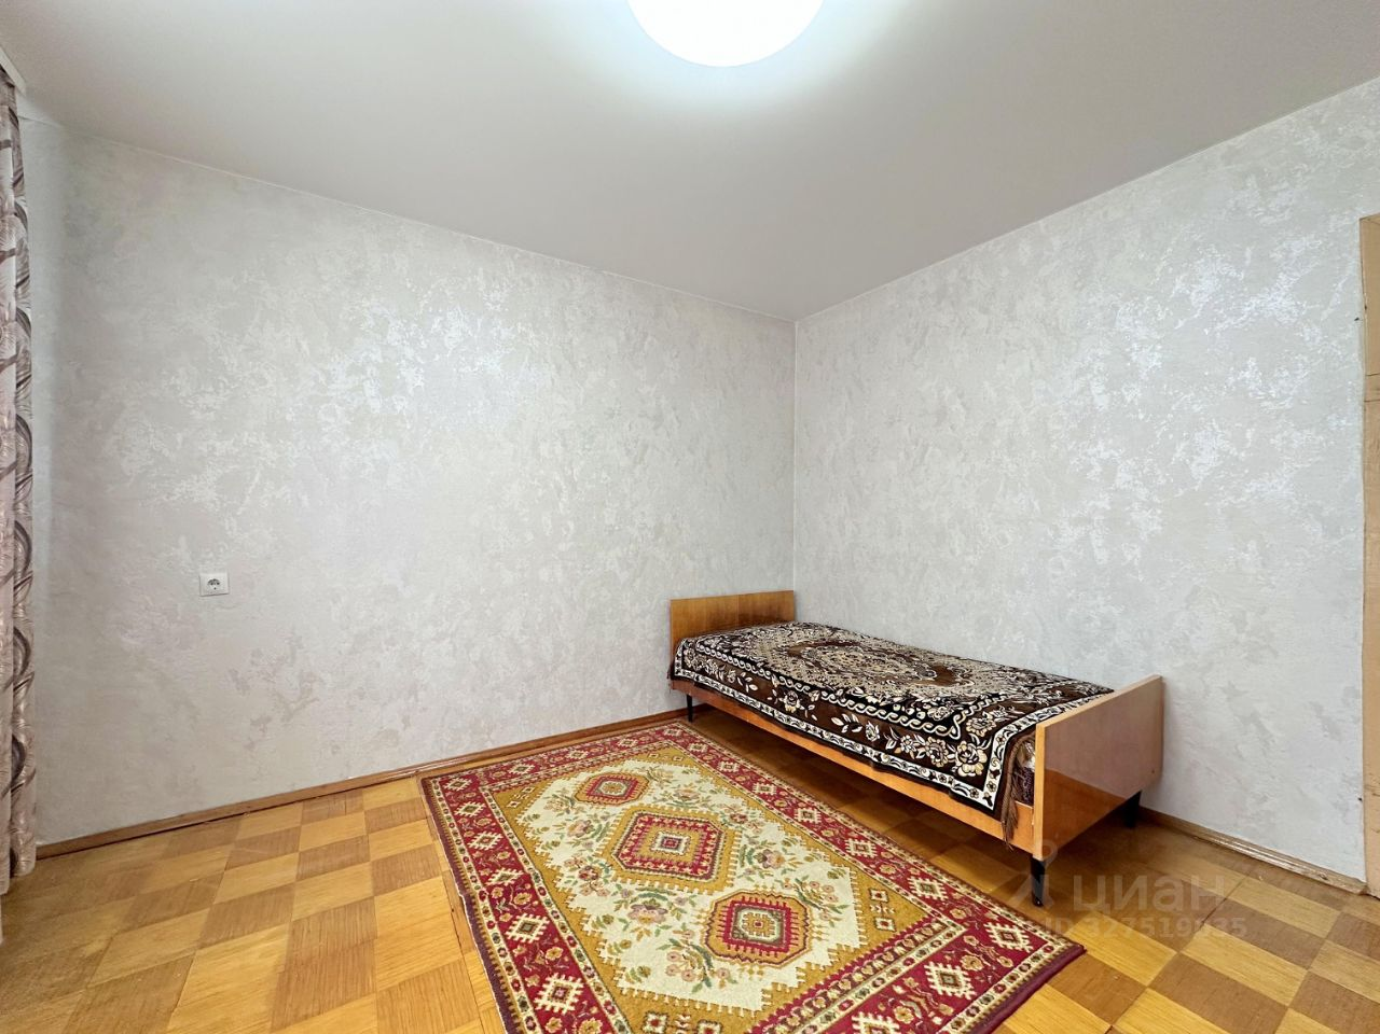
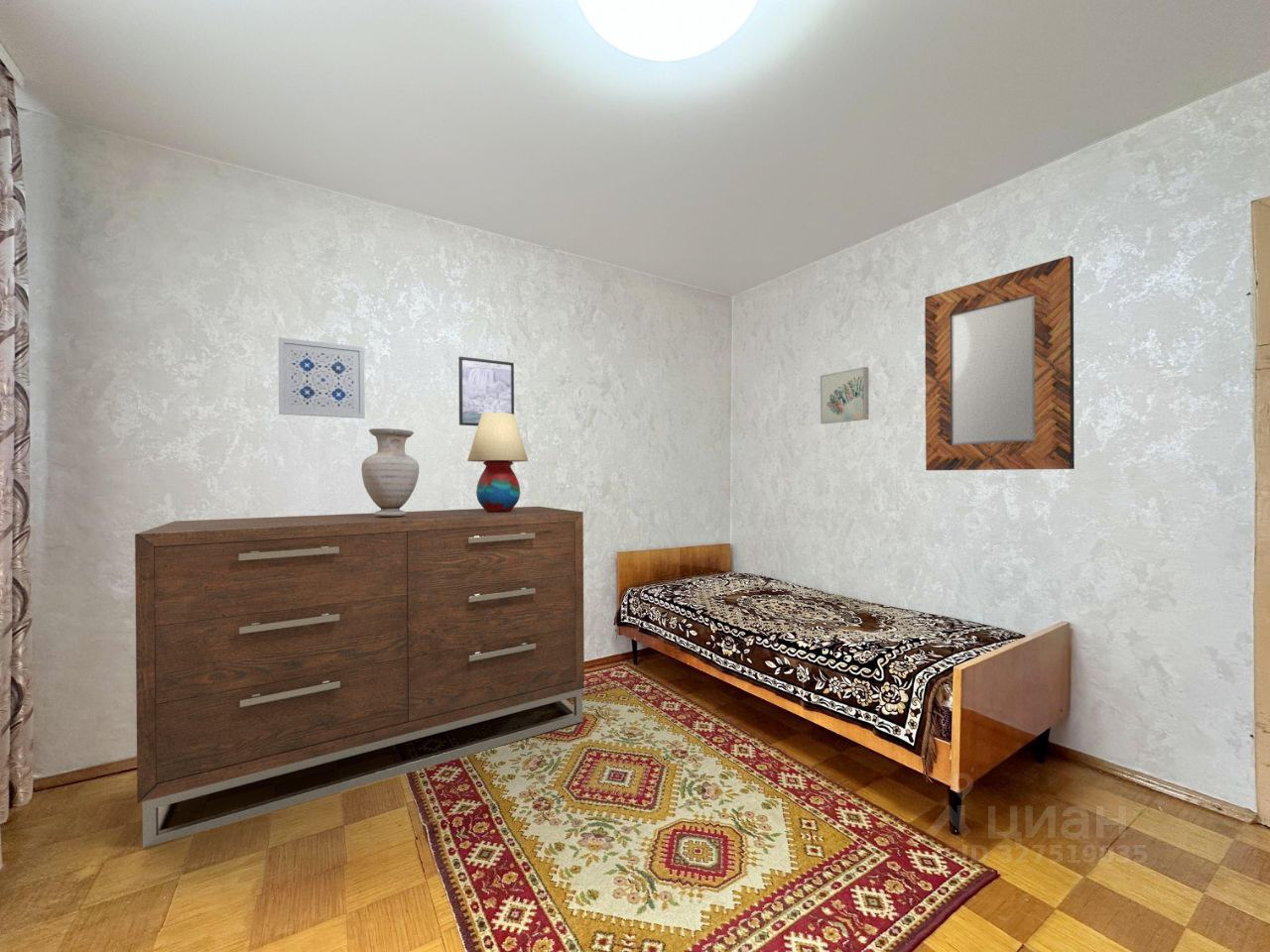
+ vase (390, 472)
+ home mirror (991, 374)
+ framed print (487, 393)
+ table lamp (498, 462)
+ wall art (322, 379)
+ dresser (397, 631)
+ wall art (843, 397)
